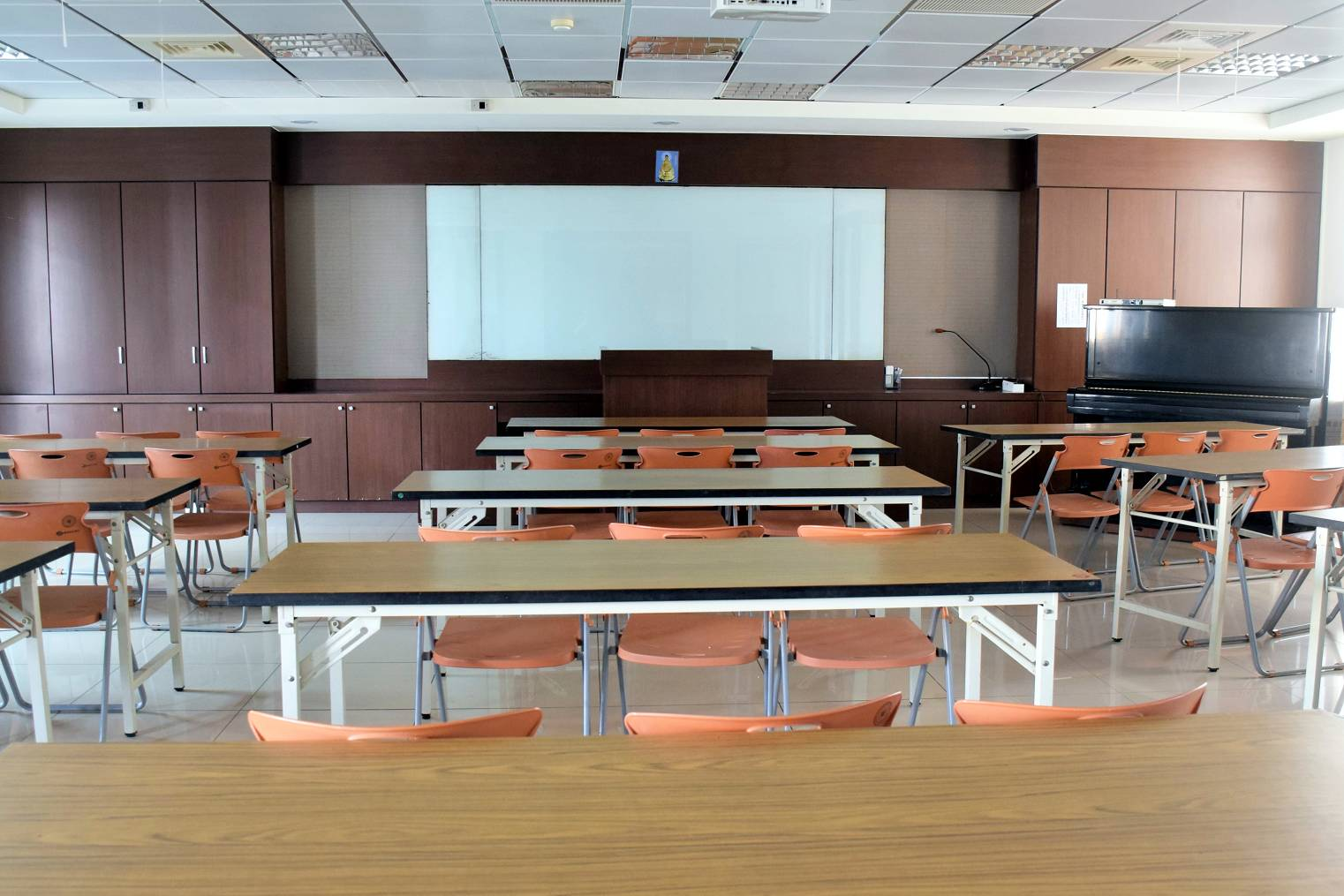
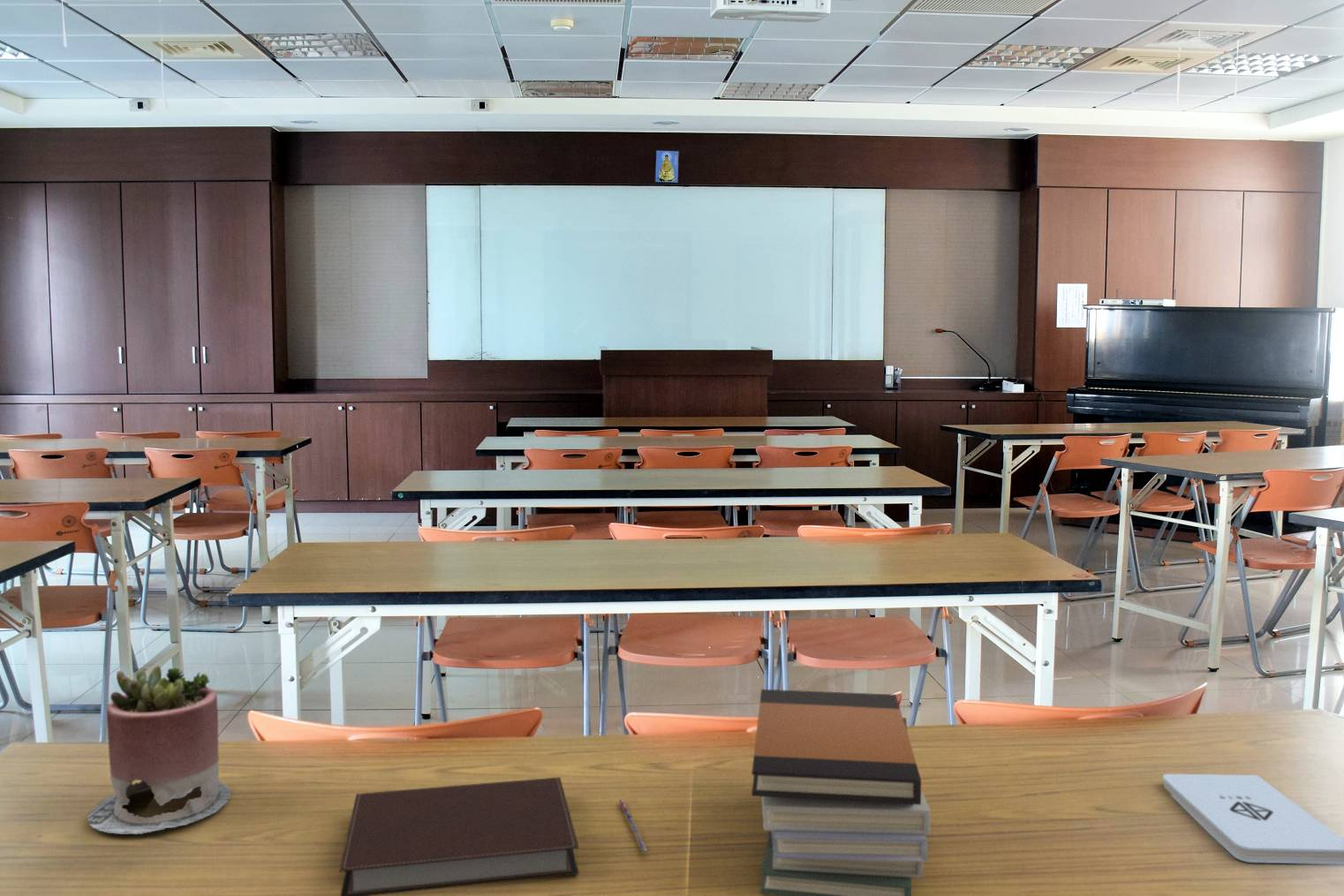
+ pen (632, 824)
+ notebook (461, 830)
+ succulent planter (158, 737)
+ notepad (1249, 815)
+ book stack (834, 787)
